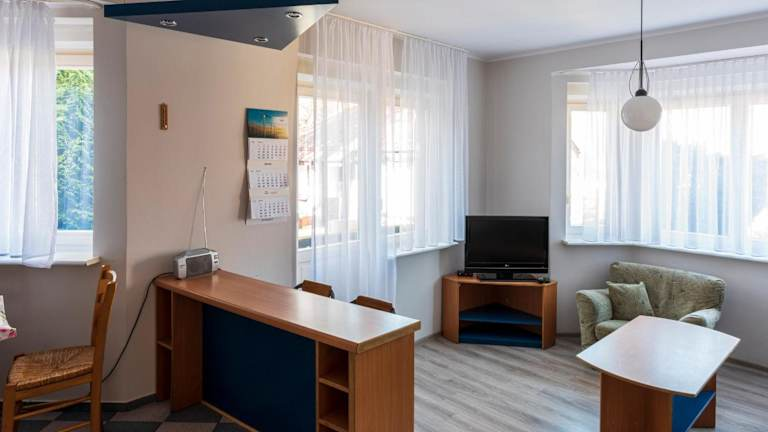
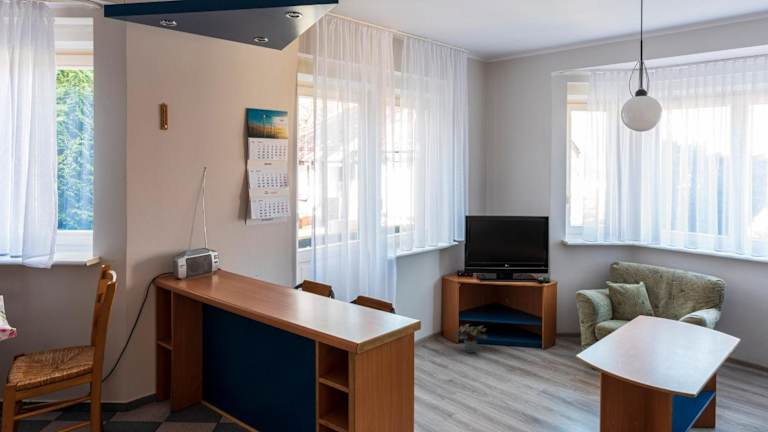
+ potted plant (470, 338)
